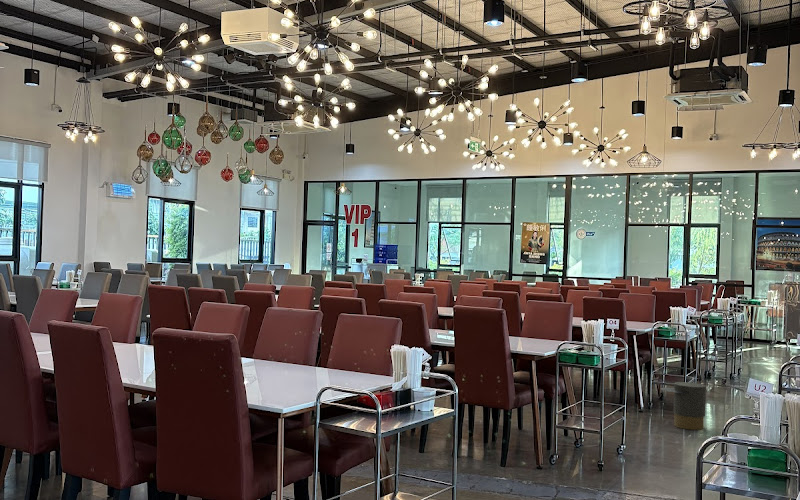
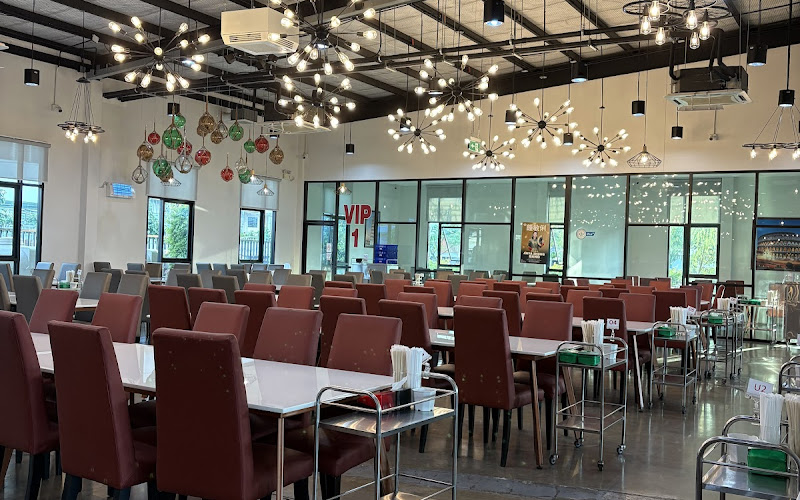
- trash can (682, 405)
